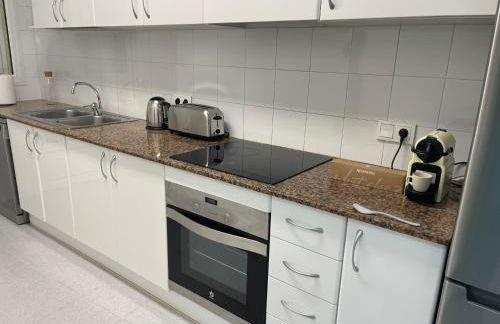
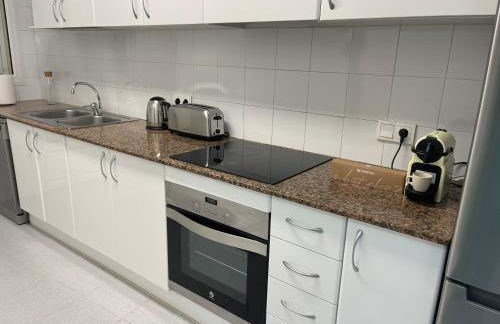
- spoon (384, 214)
